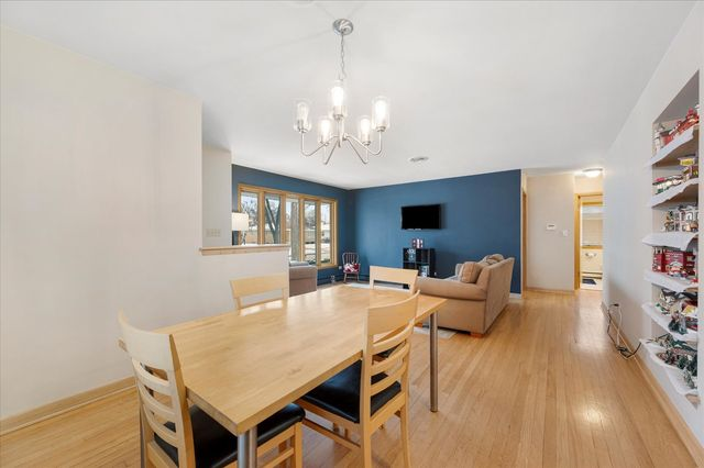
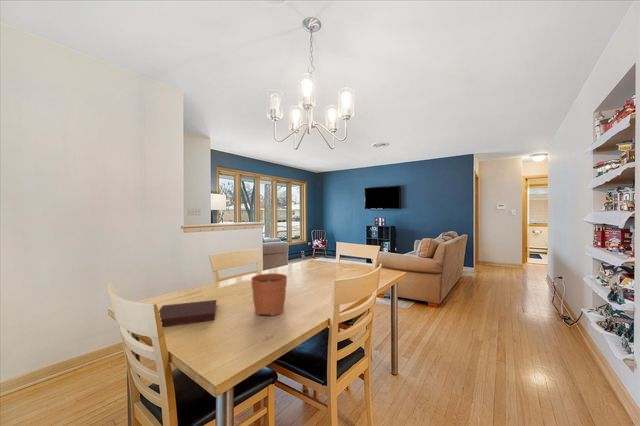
+ notebook (187, 312)
+ plant pot (269, 285)
